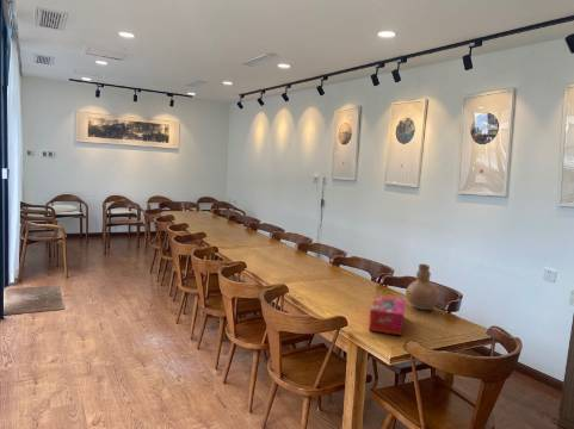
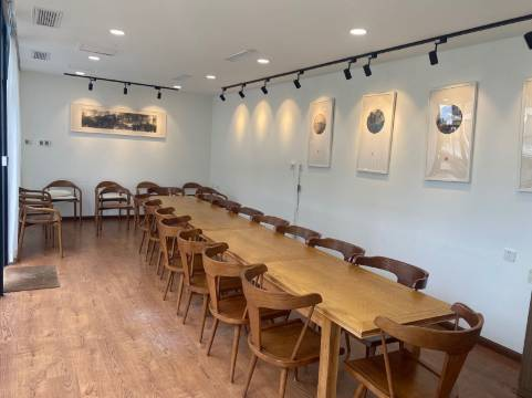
- tissue box (388, 313)
- vase (422, 286)
